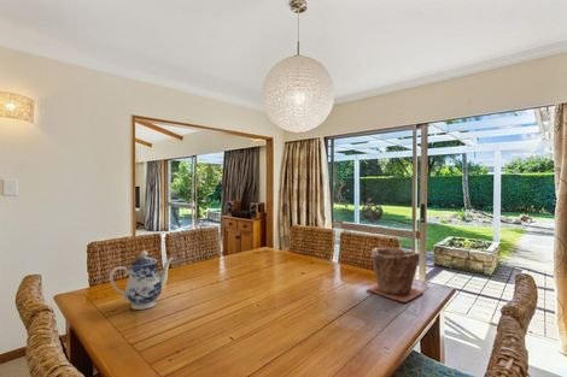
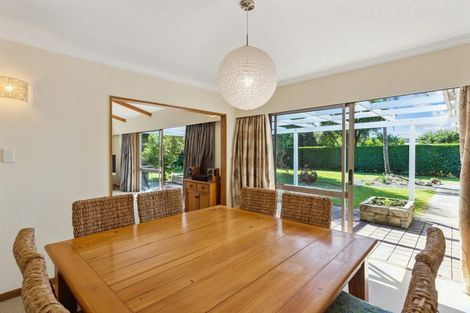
- plant pot (394, 270)
- teapot (144, 277)
